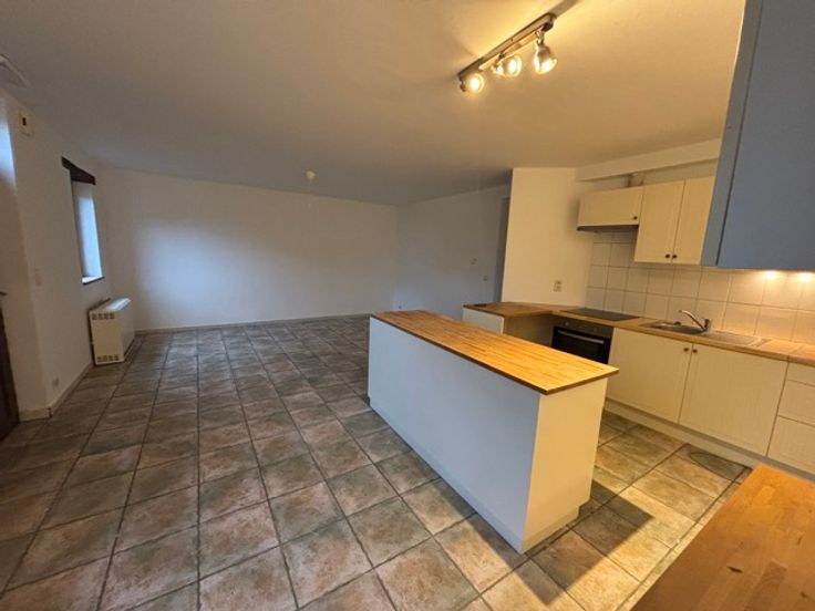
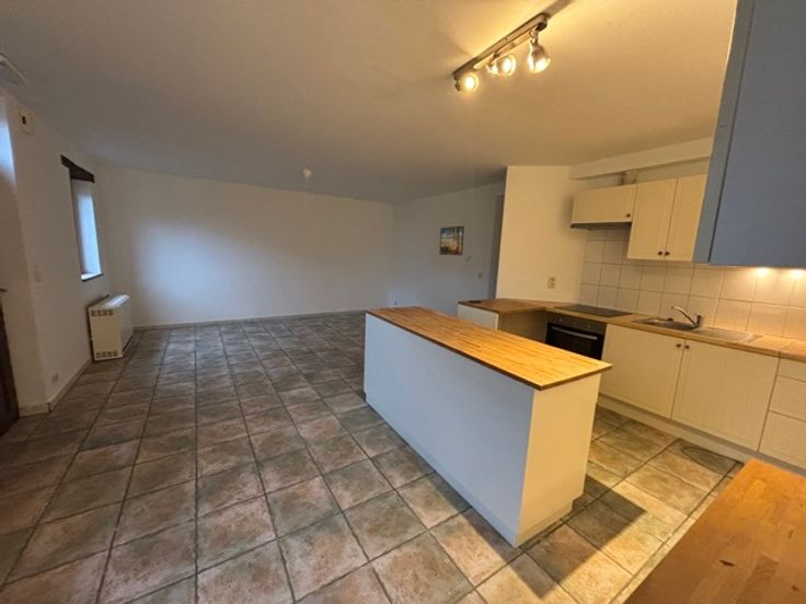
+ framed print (450, 241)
